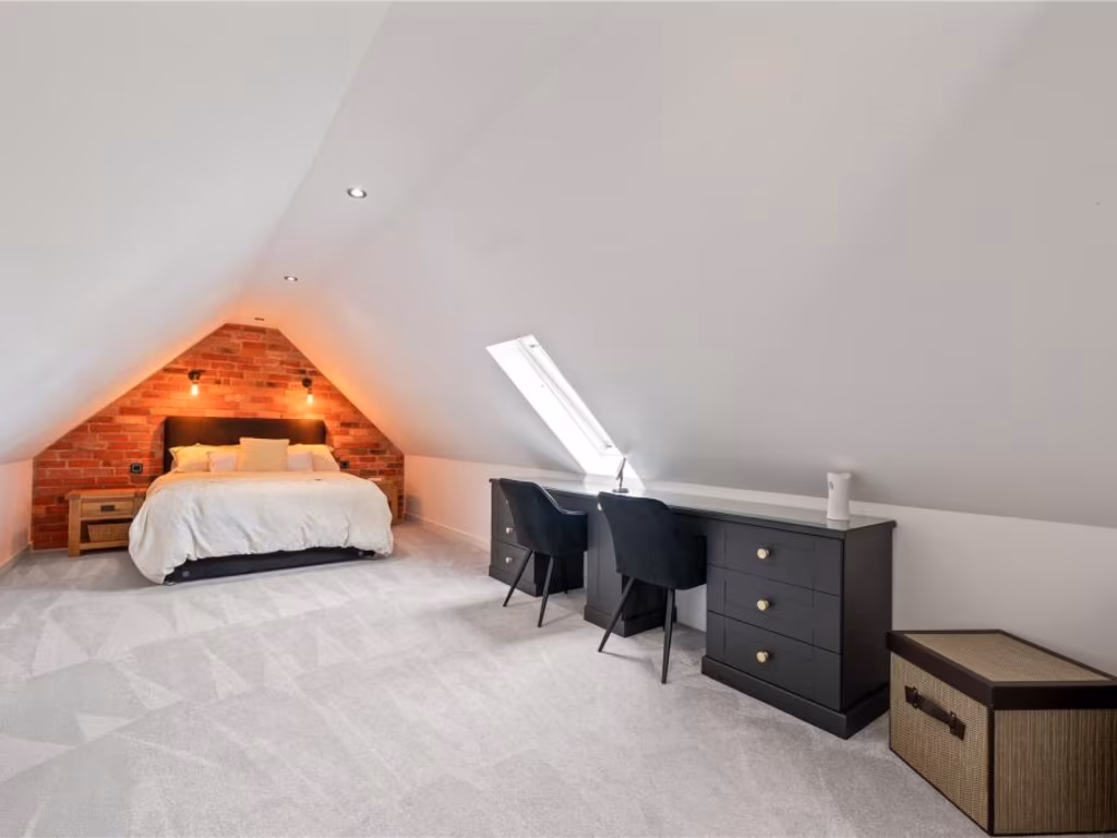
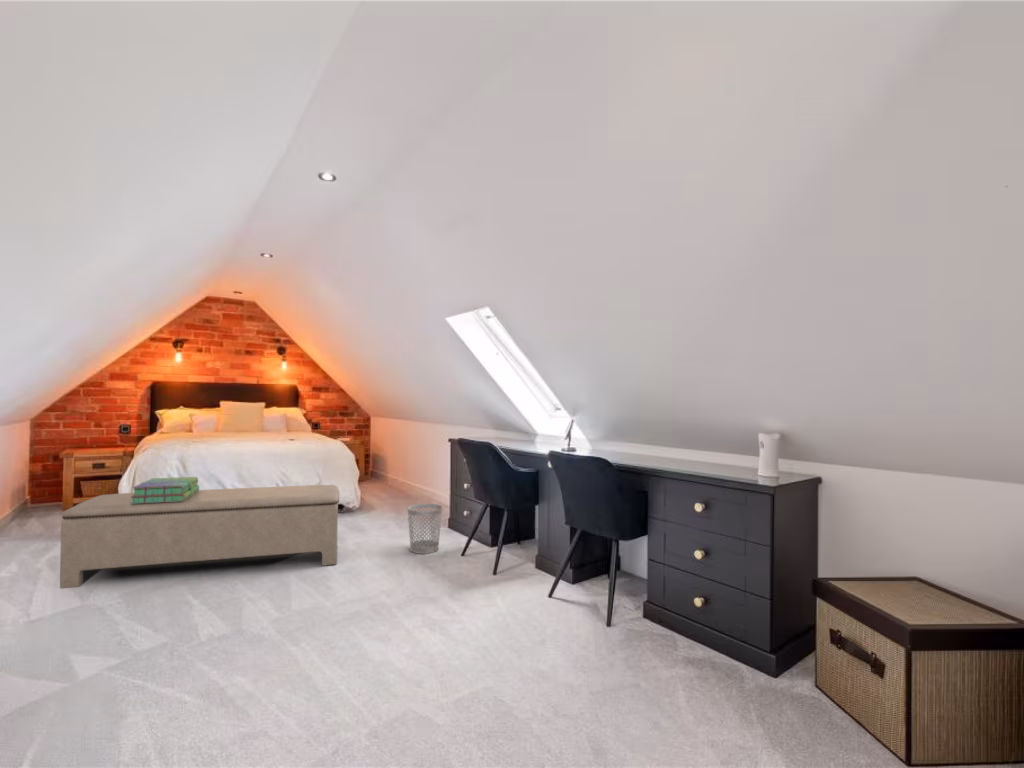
+ stack of books (166, 489)
+ wastebasket (424, 528)
+ bench (217, 529)
